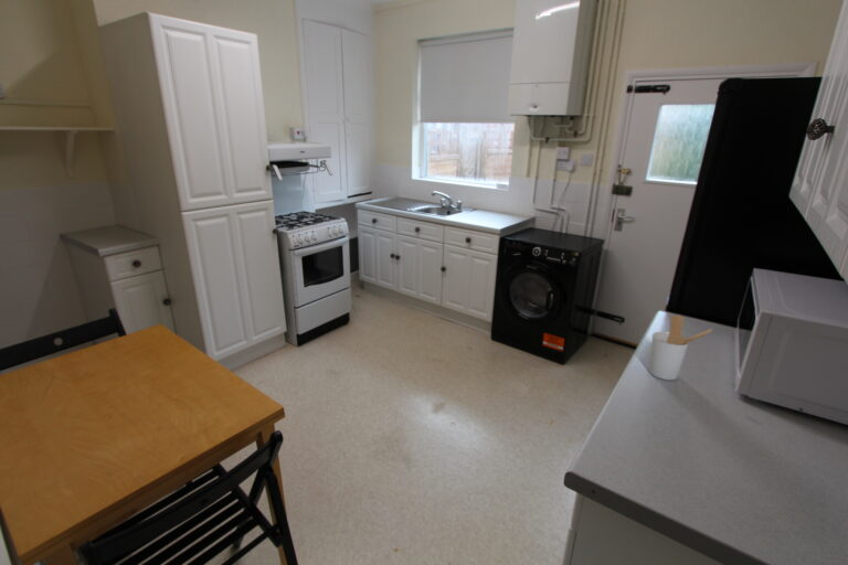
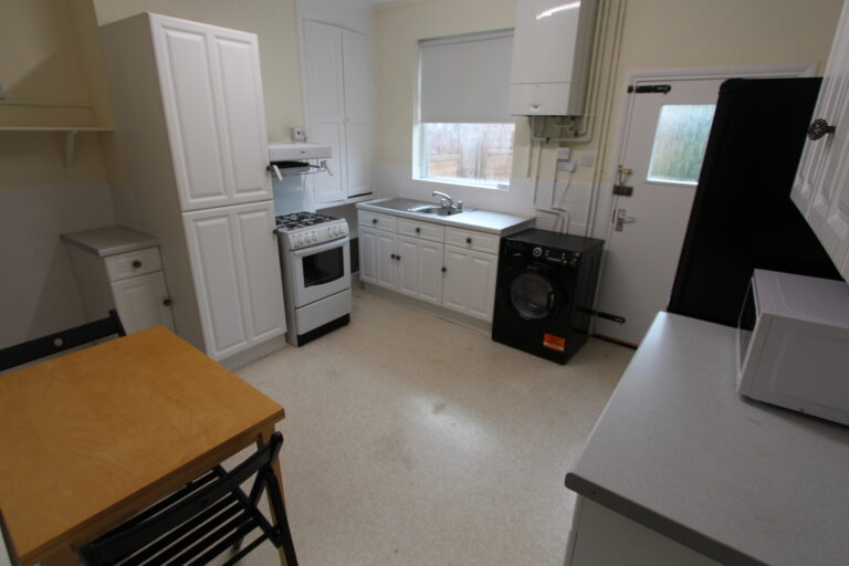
- utensil holder (678, 349)
